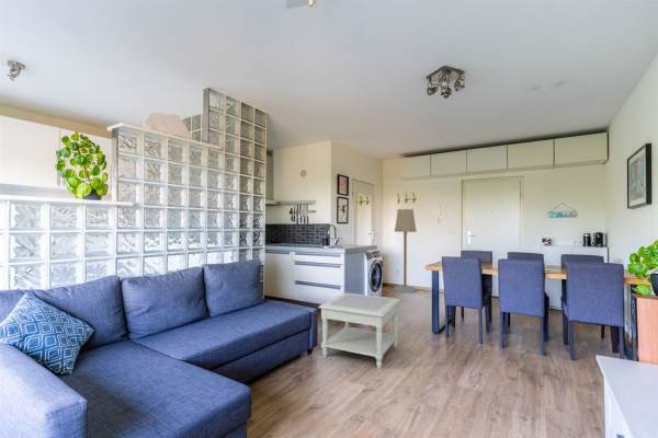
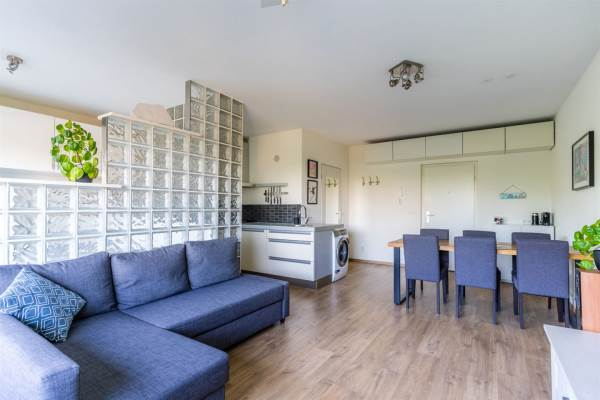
- side table (361, 328)
- floor lamp (405, 250)
